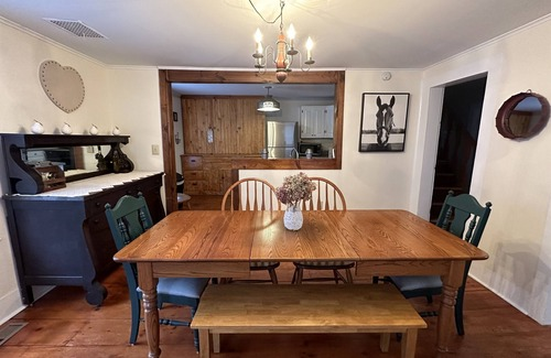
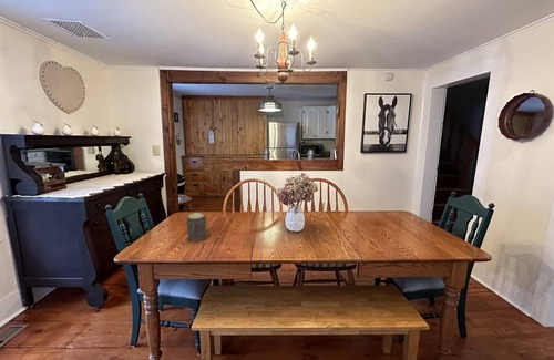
+ mug (196, 227)
